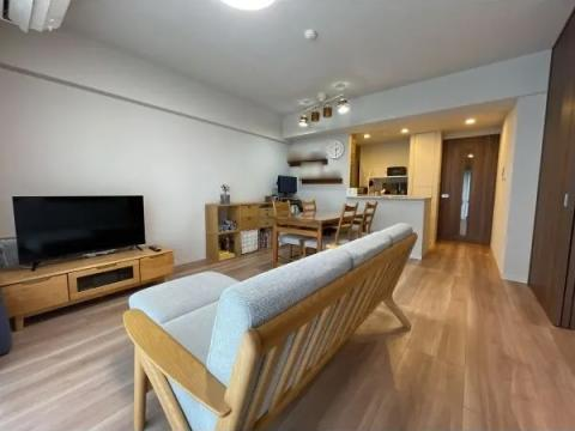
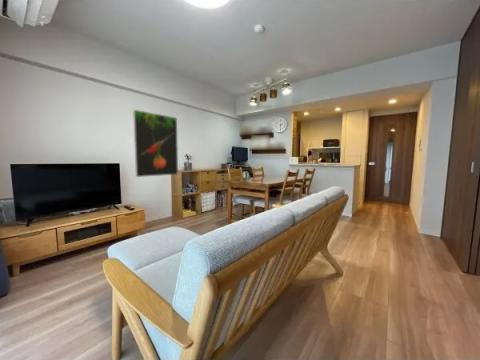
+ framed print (157, 145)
